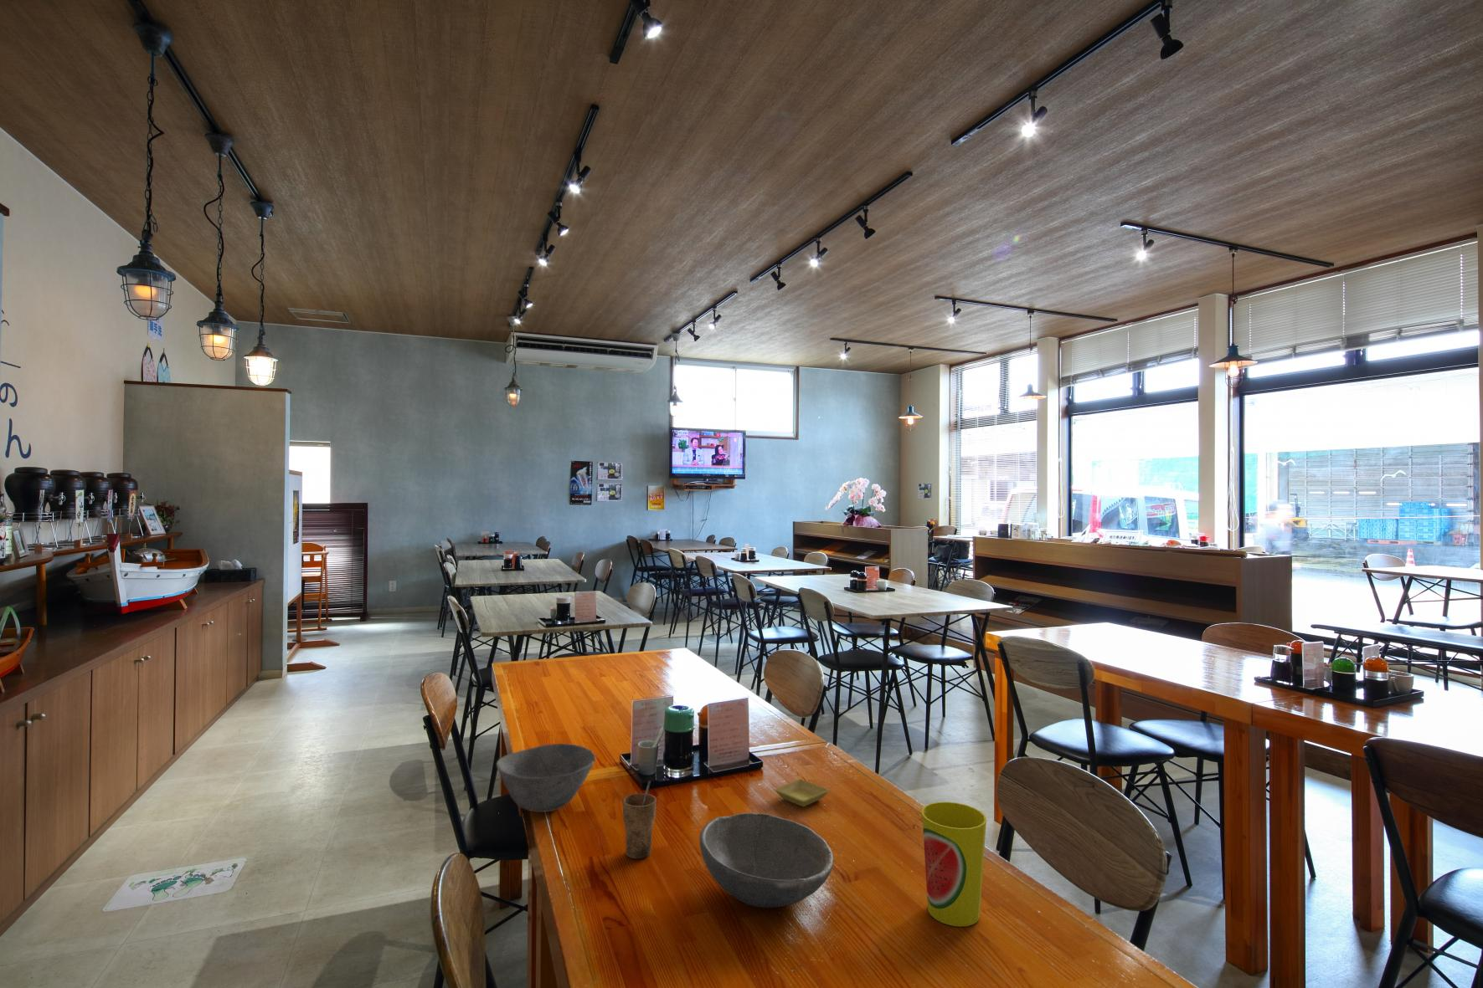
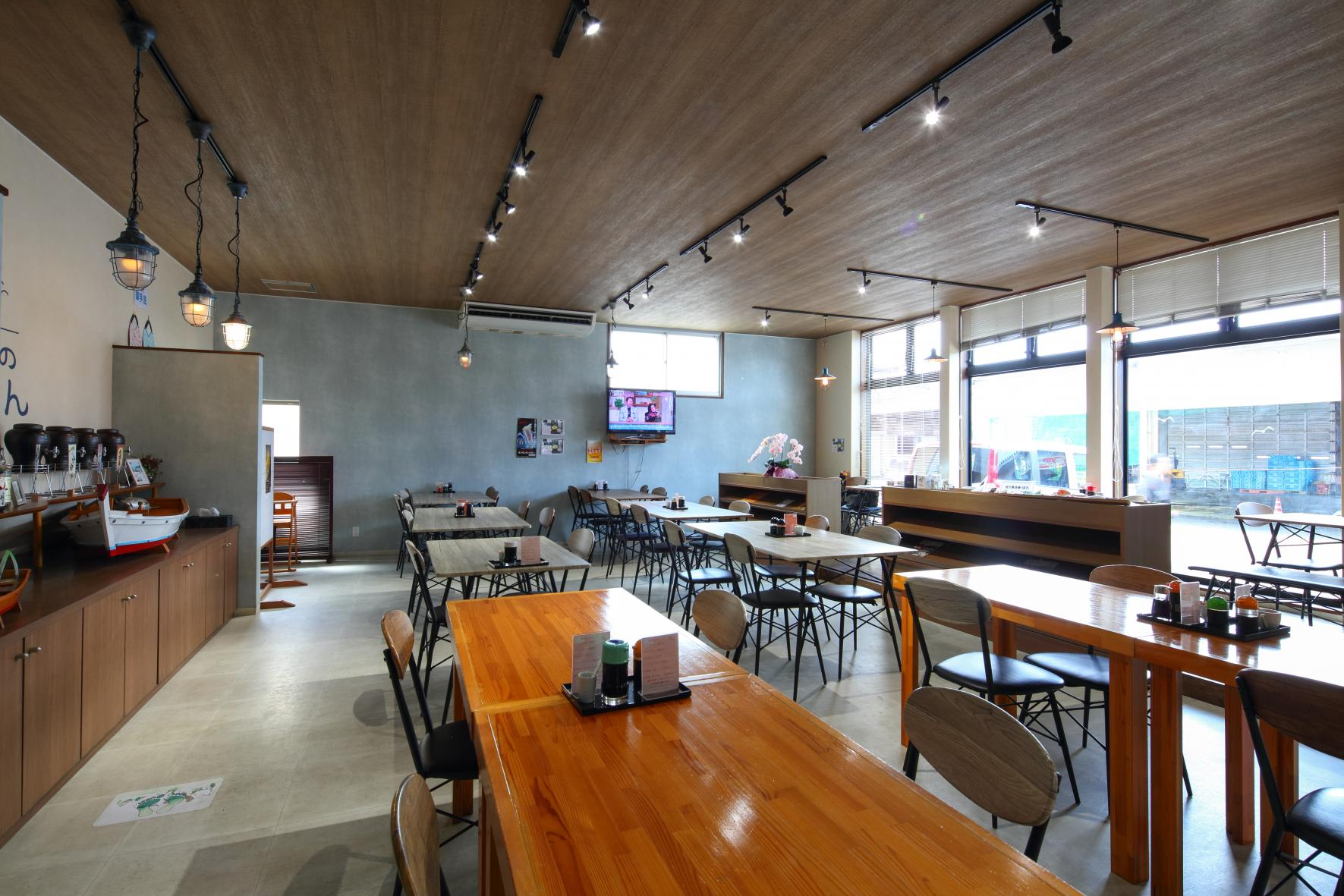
- bowl (766, 863)
- cup (639, 819)
- cup (953, 862)
- bowl (546, 782)
- saucer (801, 794)
